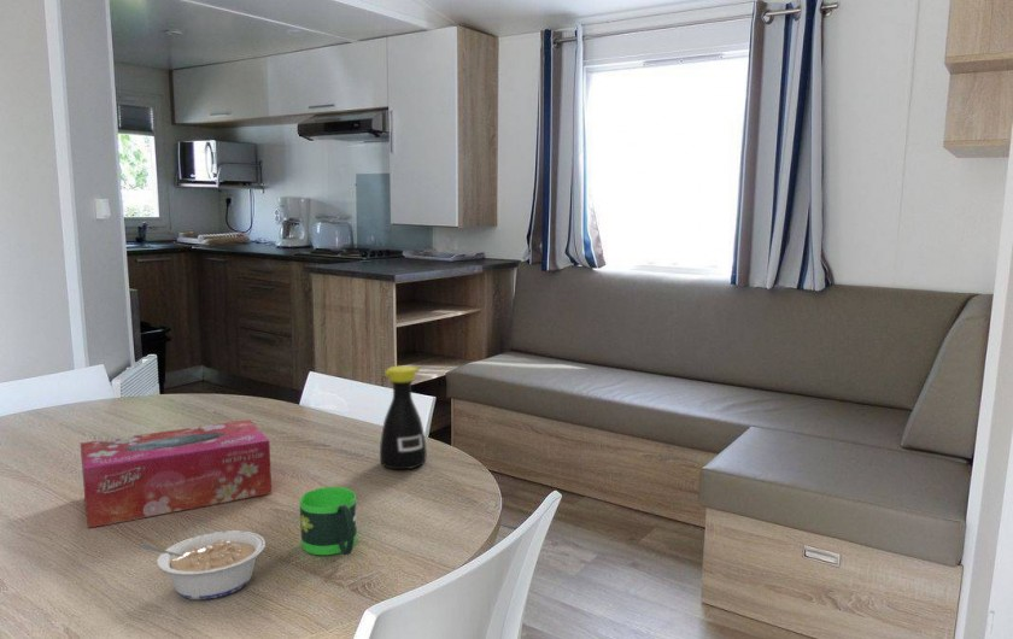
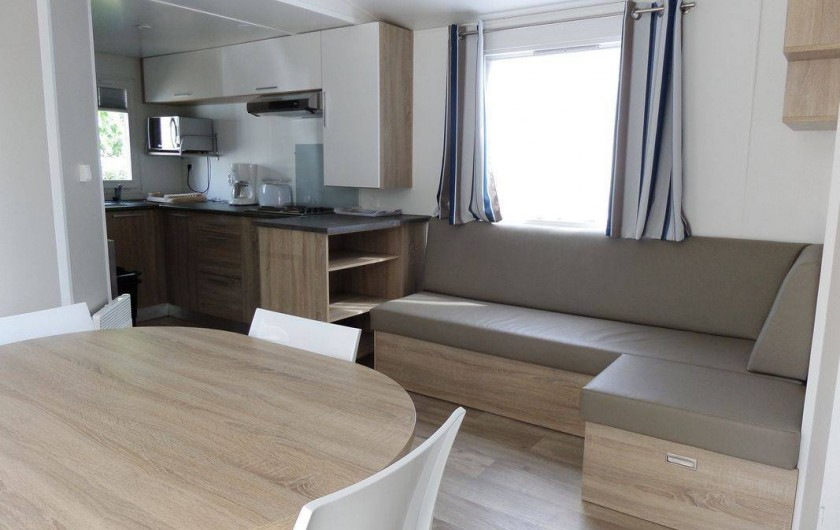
- legume (209, 564)
- tissue box (177, 468)
- mug (333, 522)
- bottle (402, 416)
